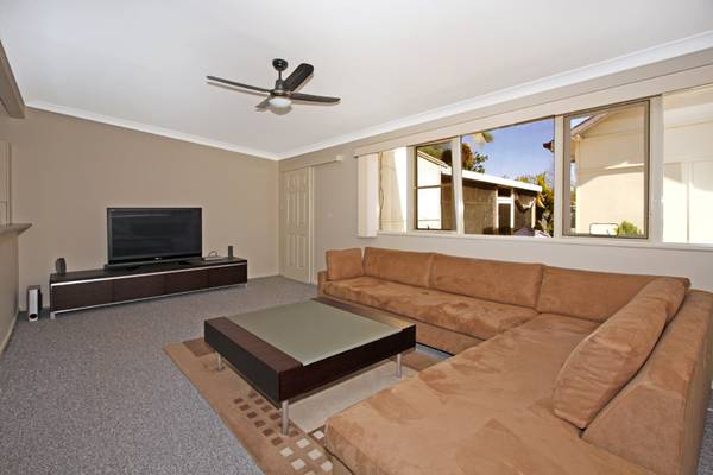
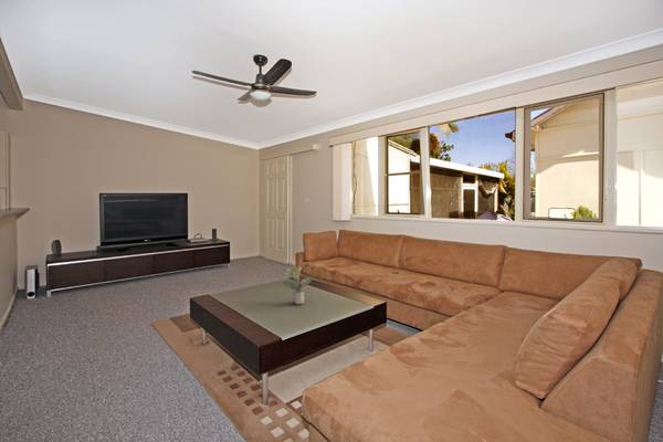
+ potted plant (296, 283)
